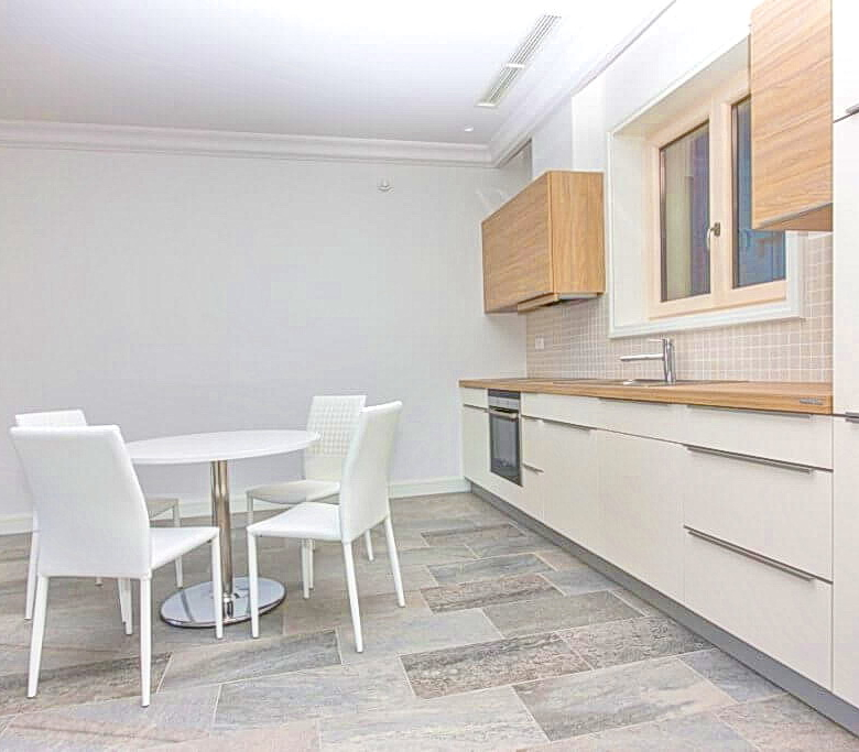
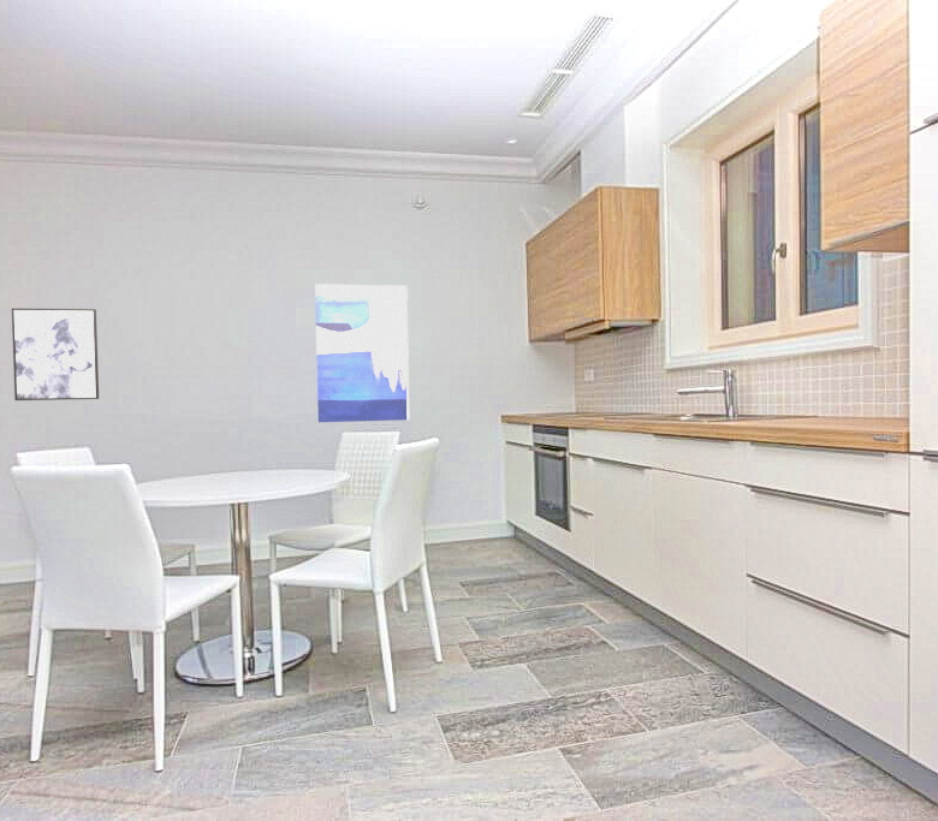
+ wall art (362, 353)
+ wall art (55, 353)
